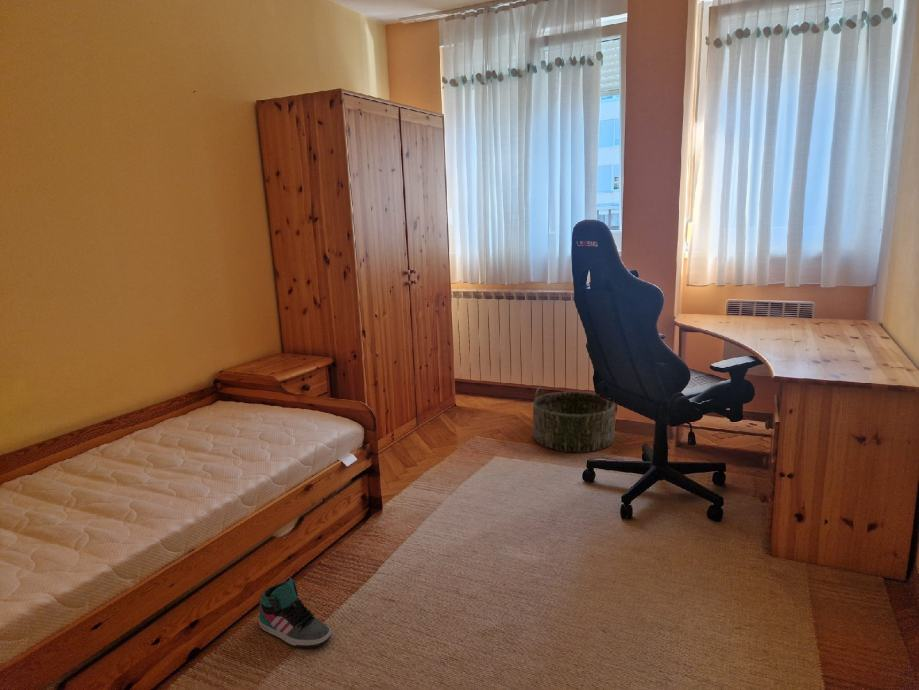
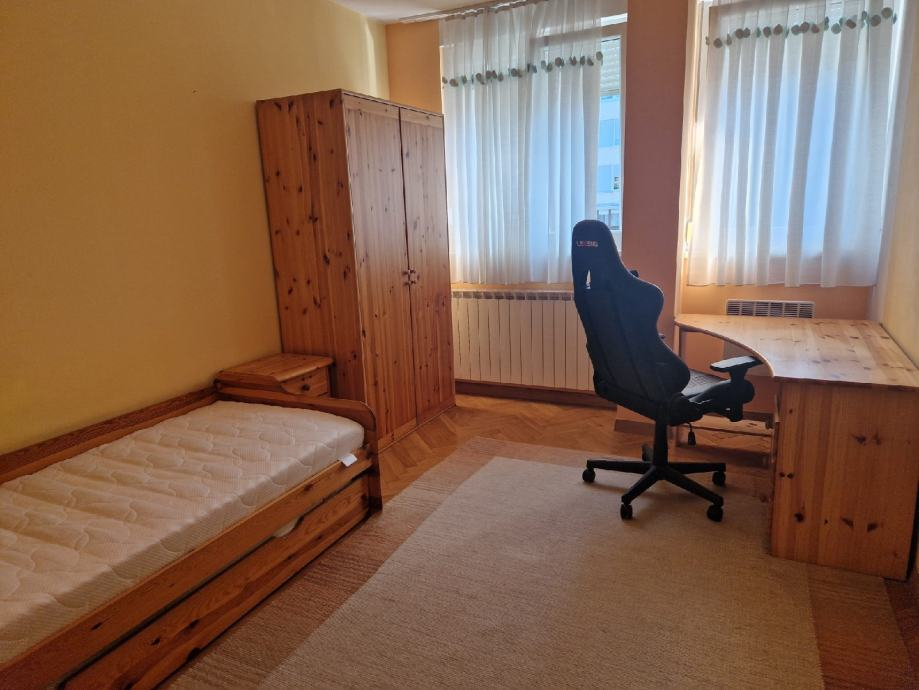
- basket (573, 414)
- sneaker (292, 608)
